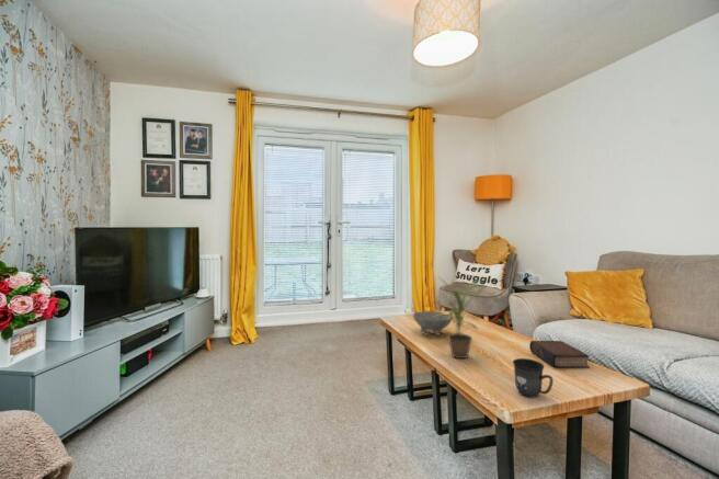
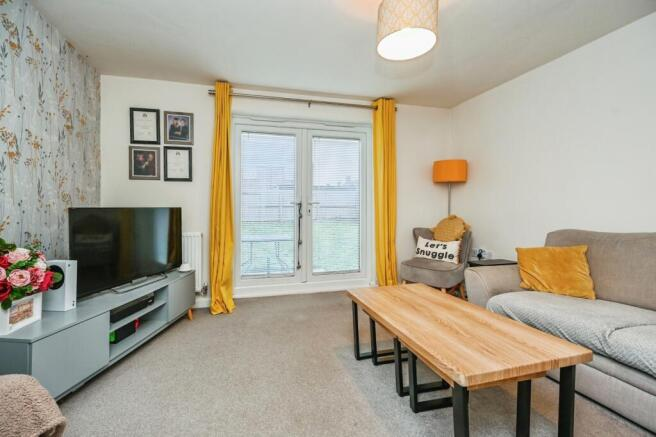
- book (557, 353)
- potted plant (461, 316)
- mug (533, 379)
- bowl (432, 323)
